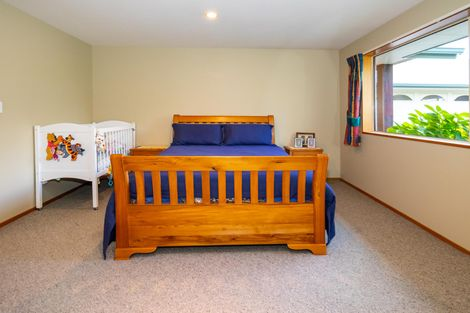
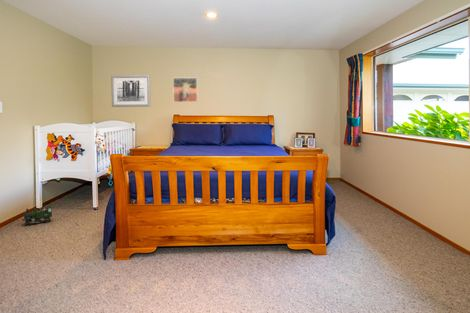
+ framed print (185, 90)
+ wall art (130, 90)
+ toy train (37, 215)
